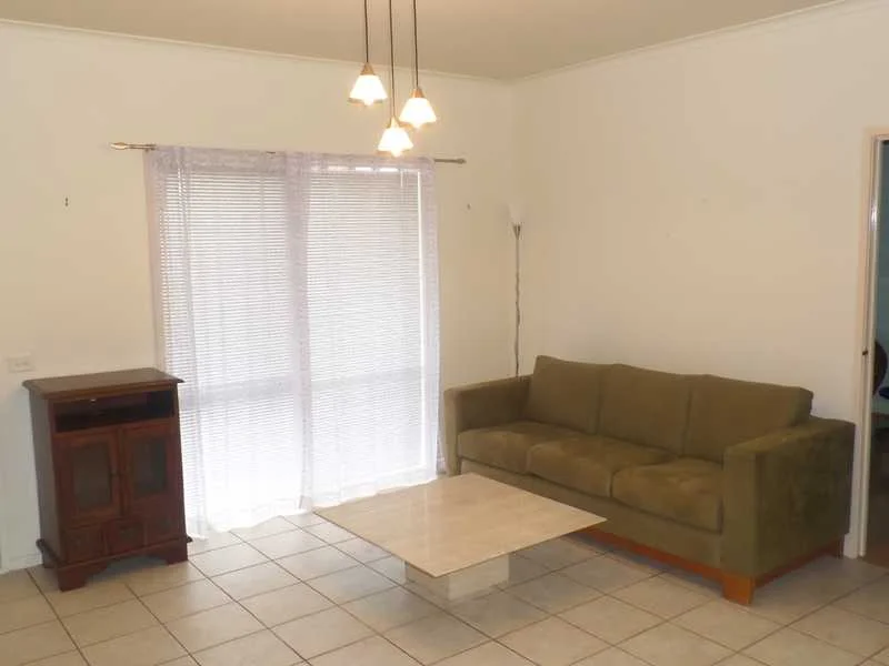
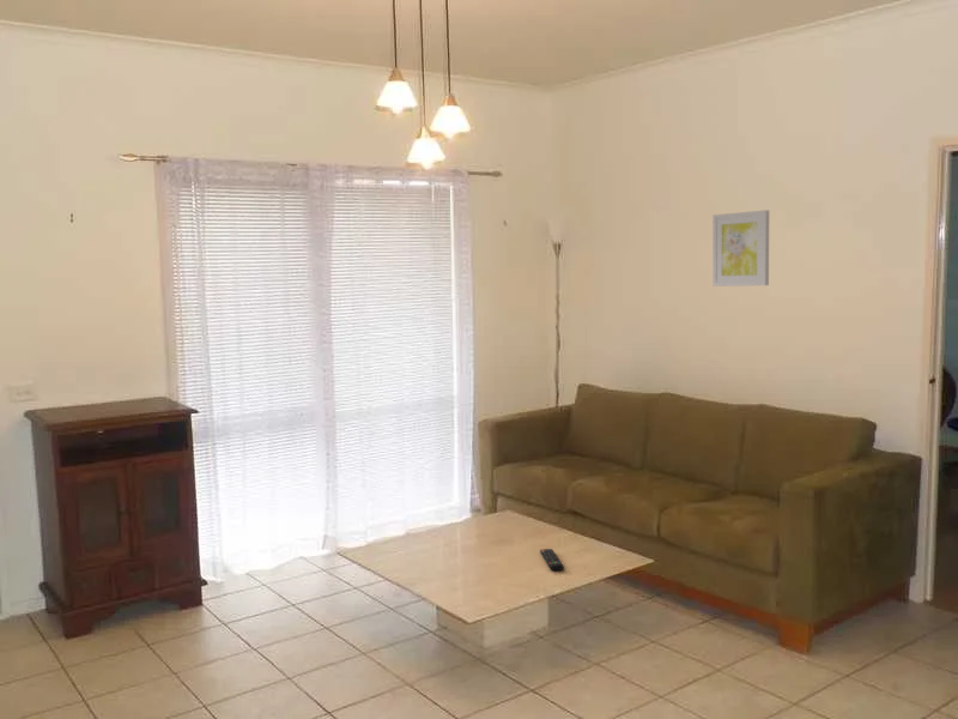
+ wall art (740, 249)
+ remote control (551, 558)
